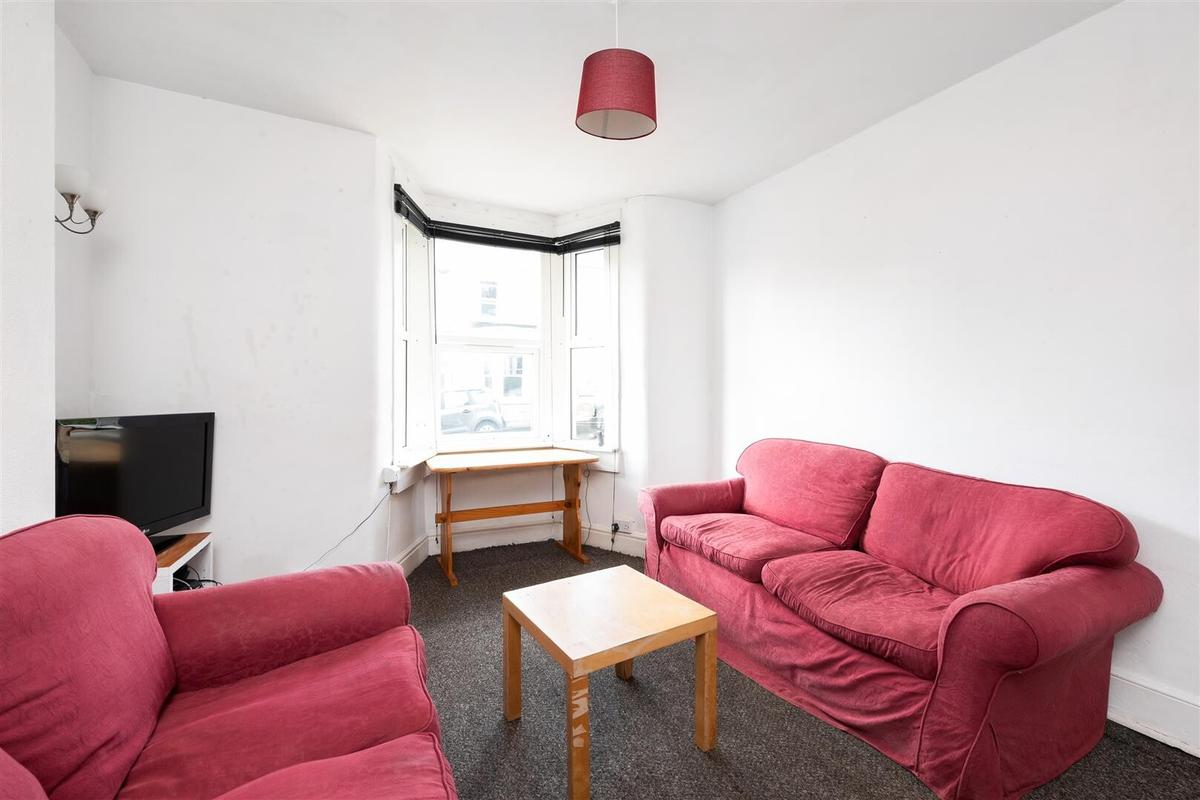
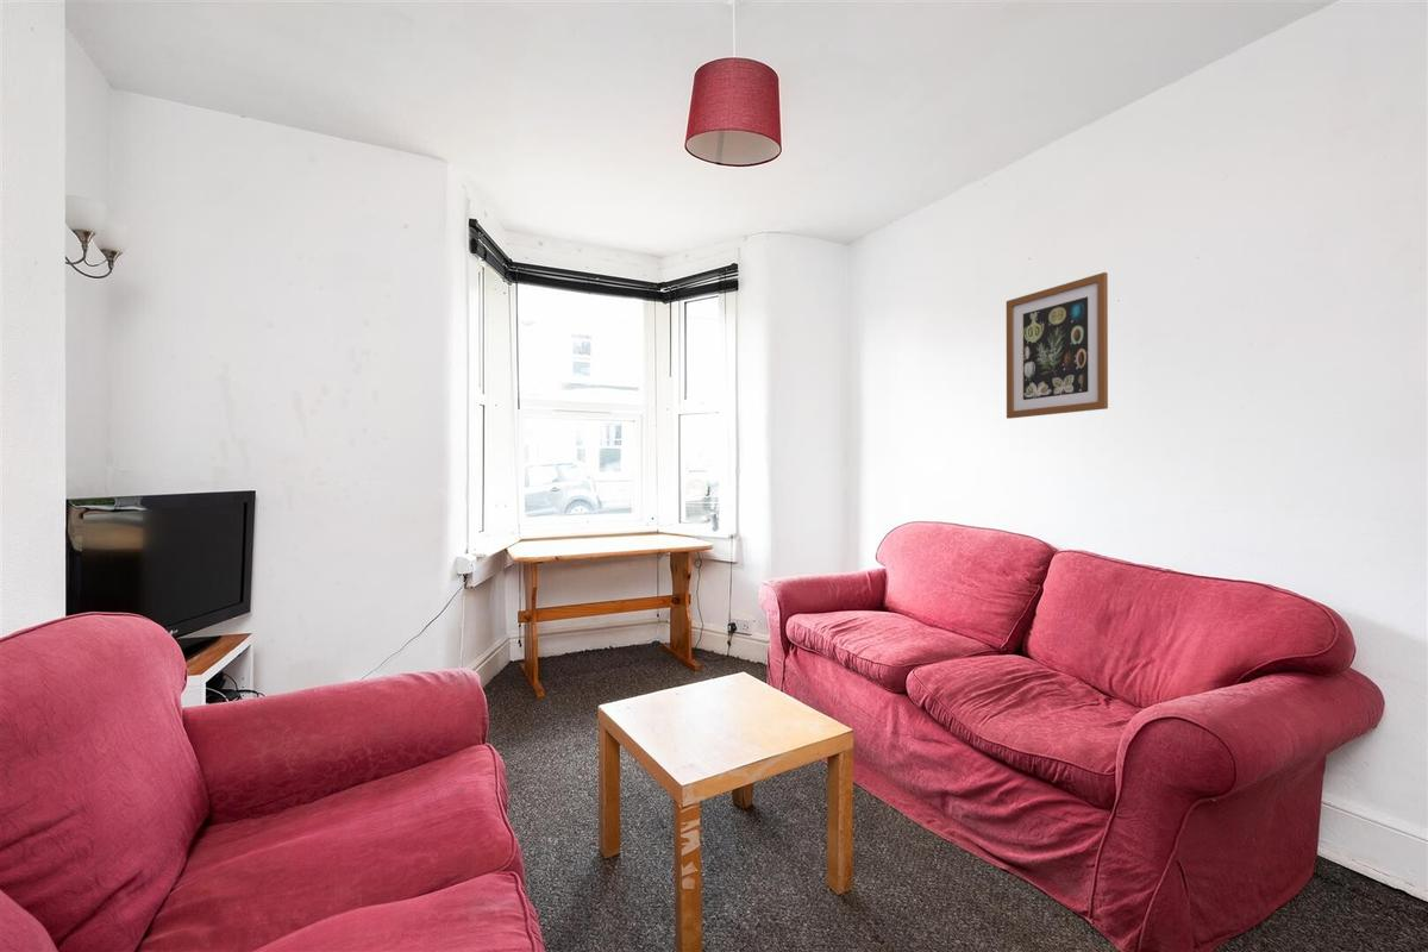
+ wall art (1053, 350)
